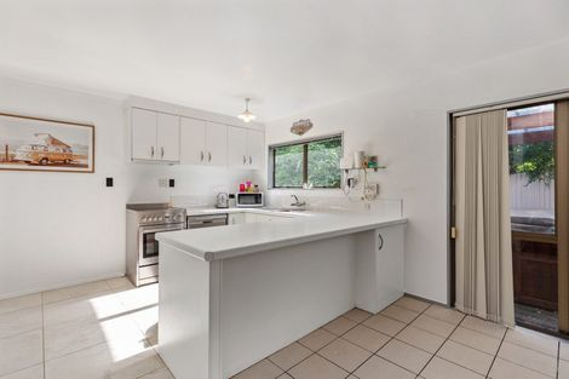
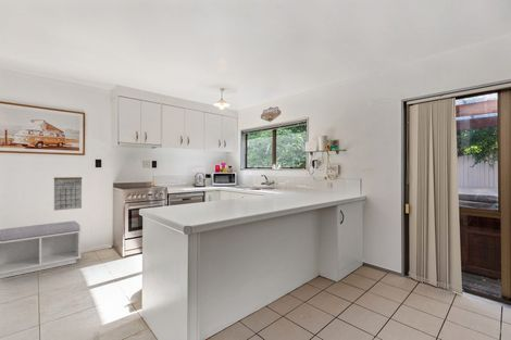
+ calendar (67, 189)
+ bench (39, 245)
